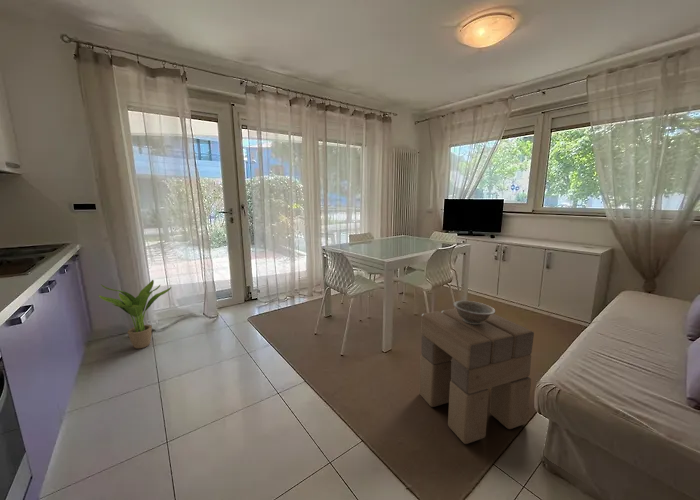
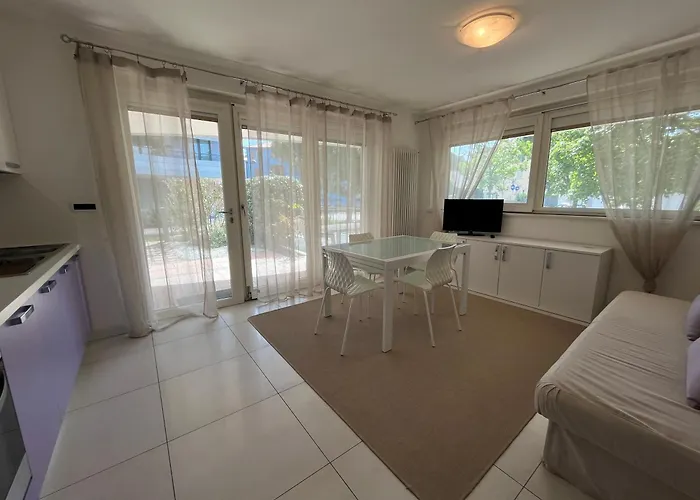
- wooden stool (471, 365)
- potted plant (139, 313)
- decorative bowl (472, 314)
